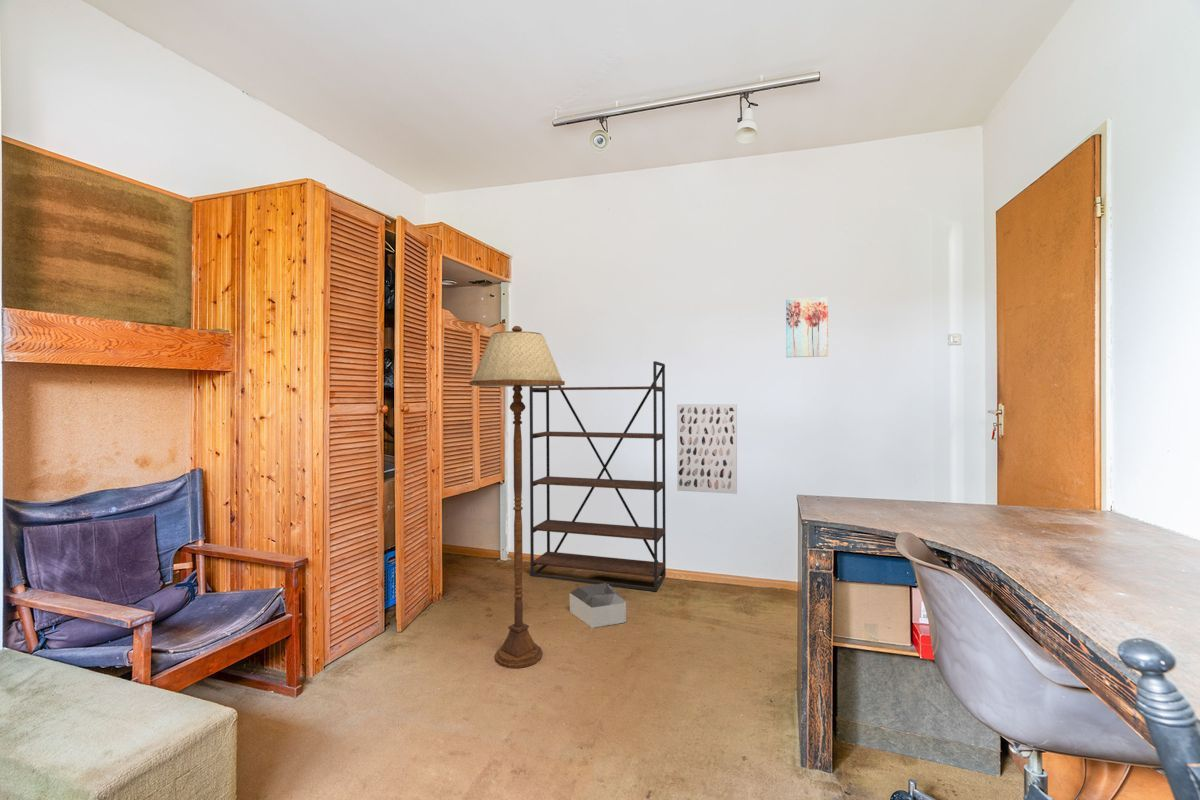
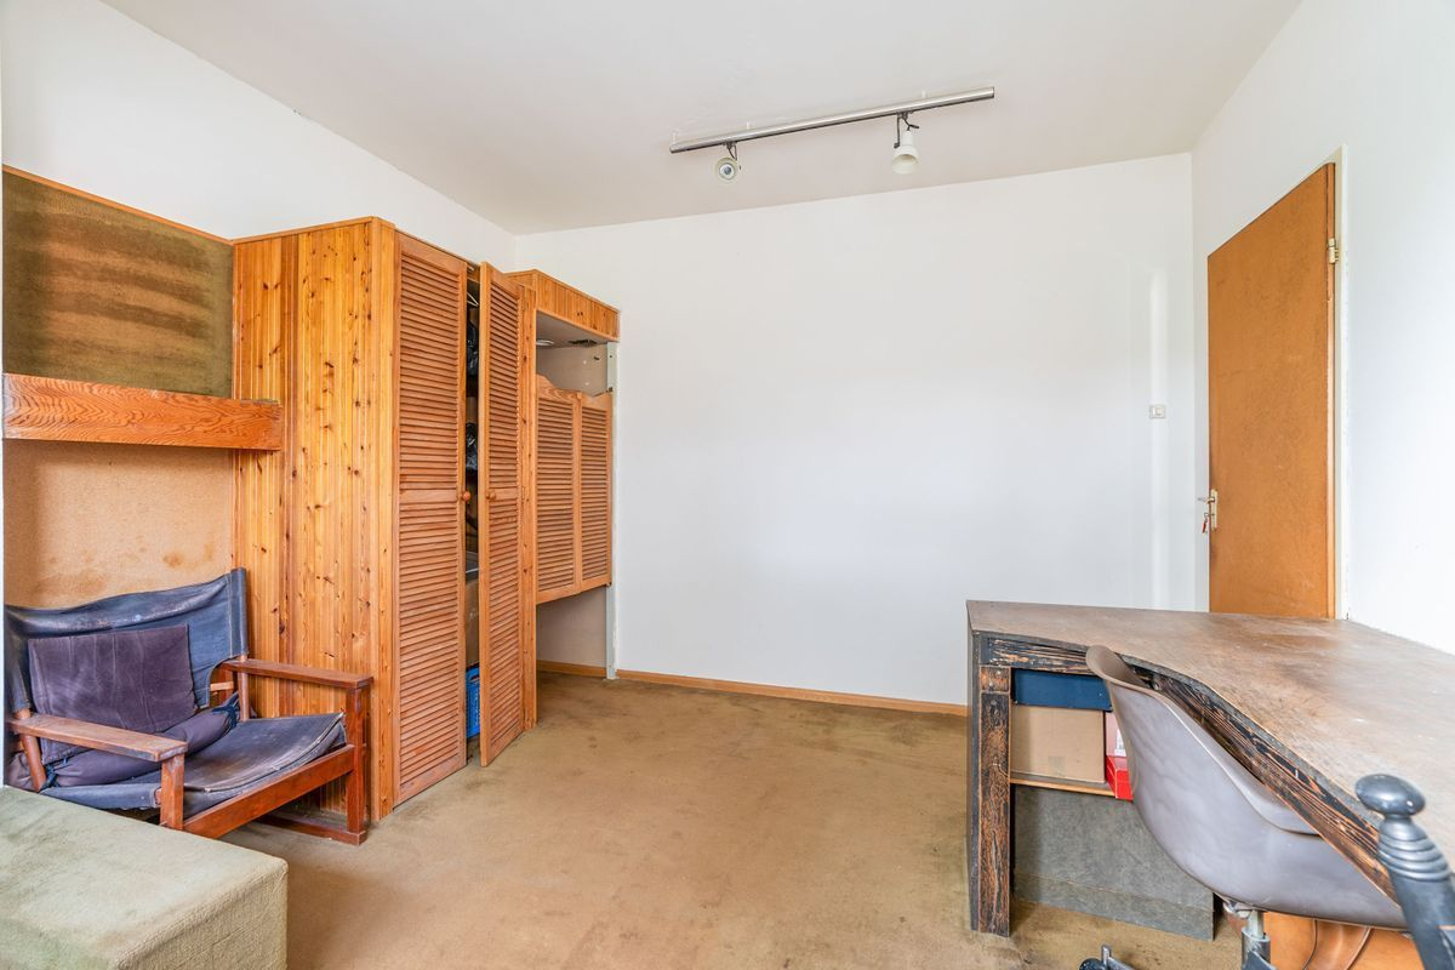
- floor lamp (518, 491)
- wall art (806, 327)
- wall art (706, 448)
- bookshelf (600, 472)
- storage box (599, 601)
